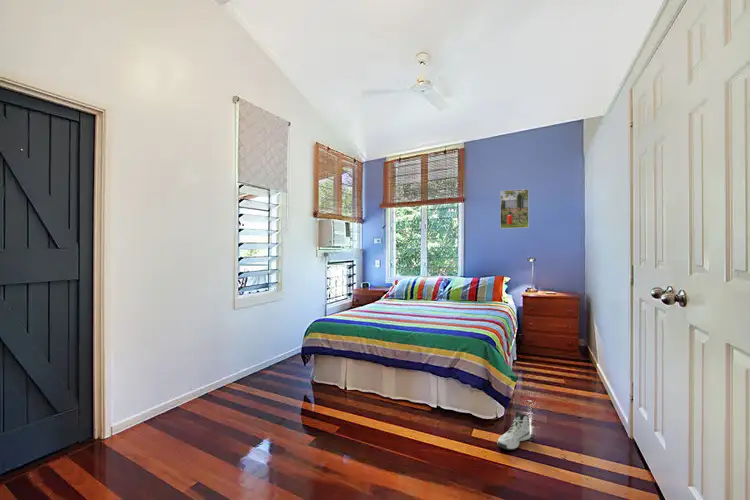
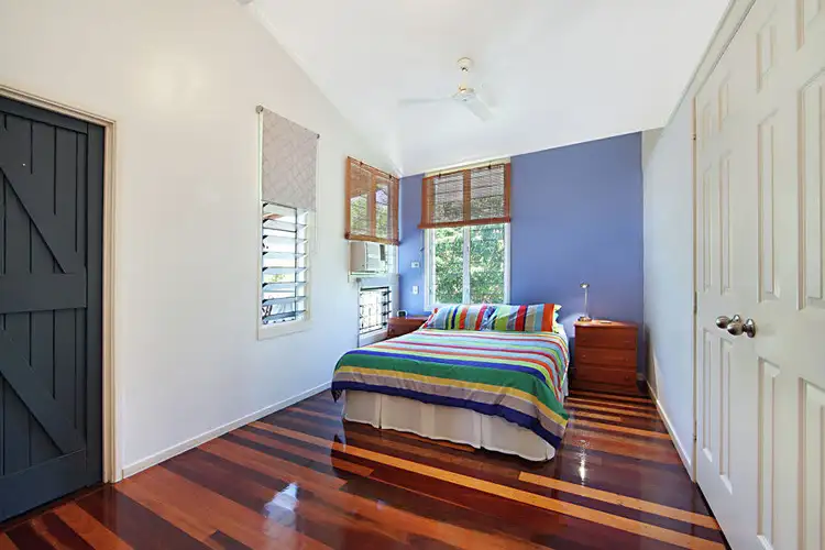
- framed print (514, 209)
- sneaker (513, 427)
